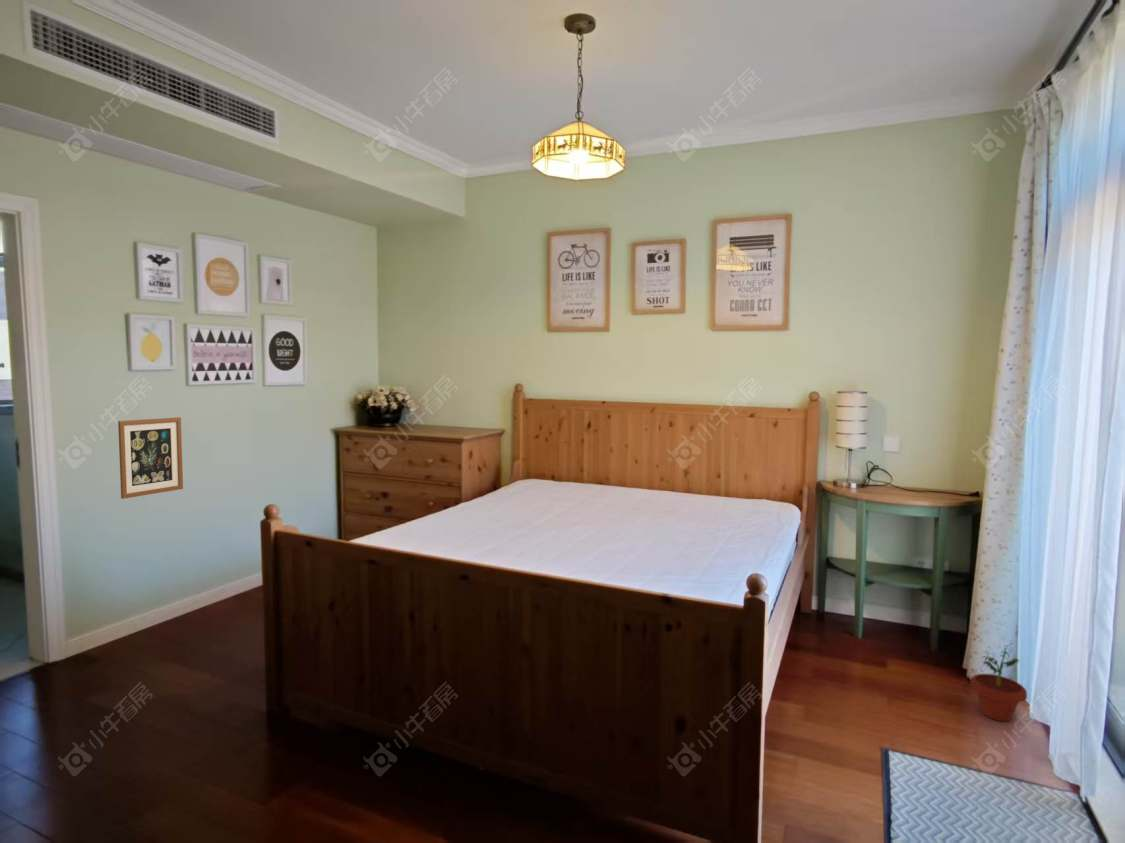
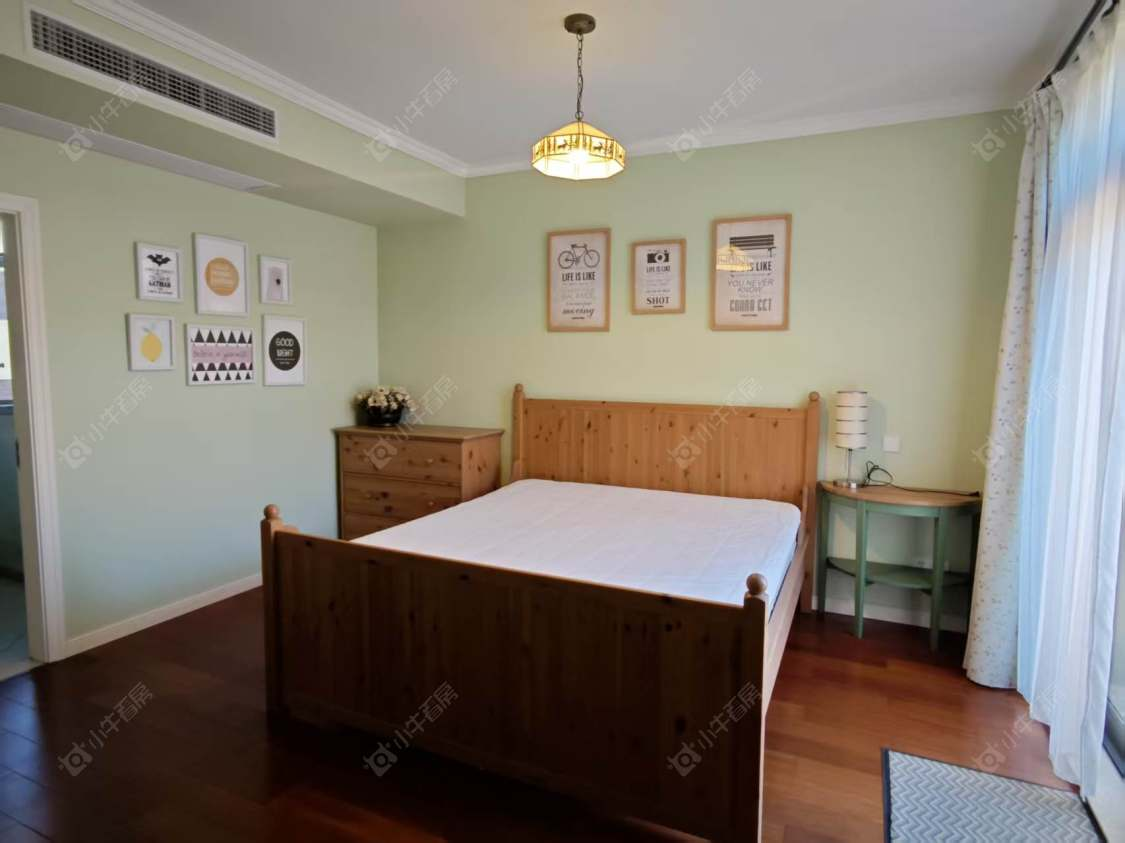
- potted plant (999, 679)
- wall art (152, 456)
